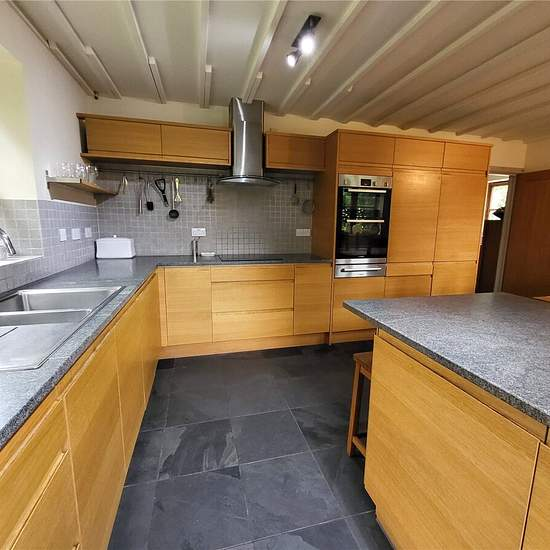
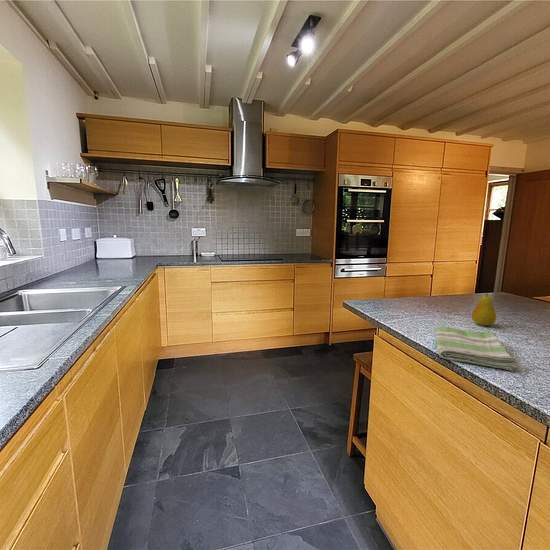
+ fruit (484, 308)
+ dish towel (469, 343)
